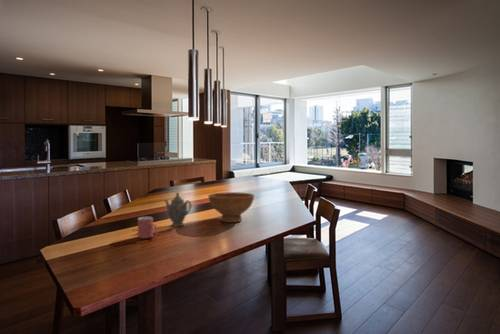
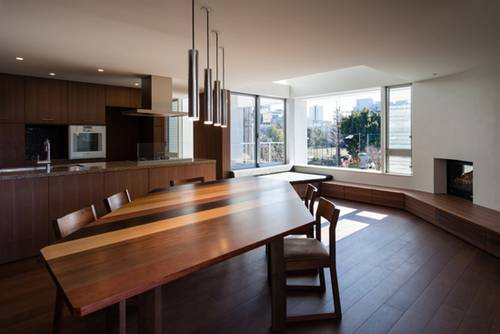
- chinaware (177, 208)
- mug (148, 227)
- bowl (231, 207)
